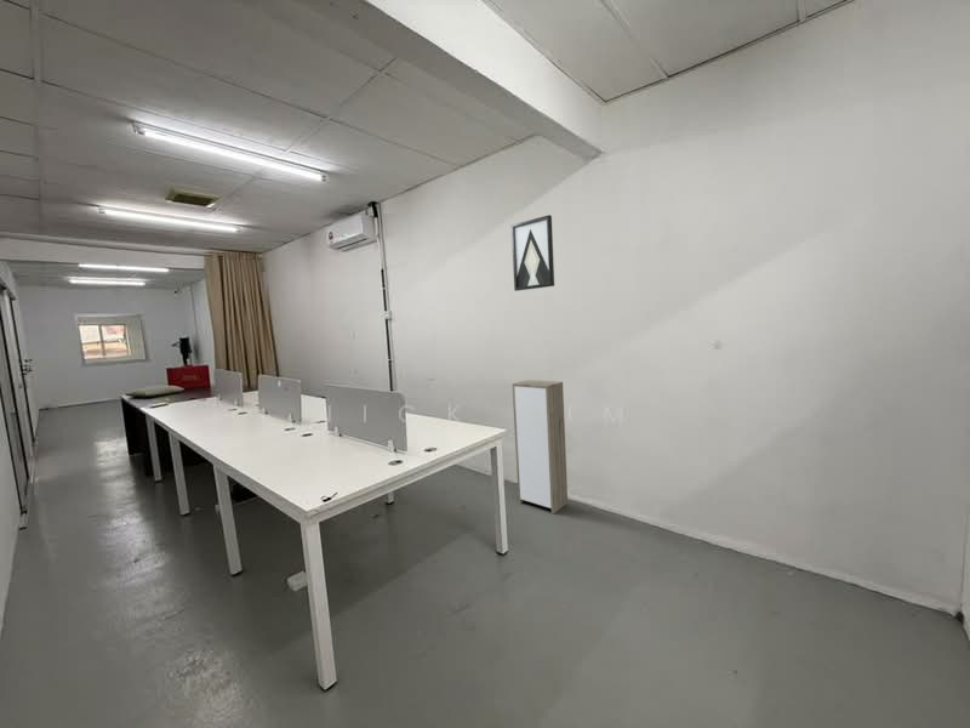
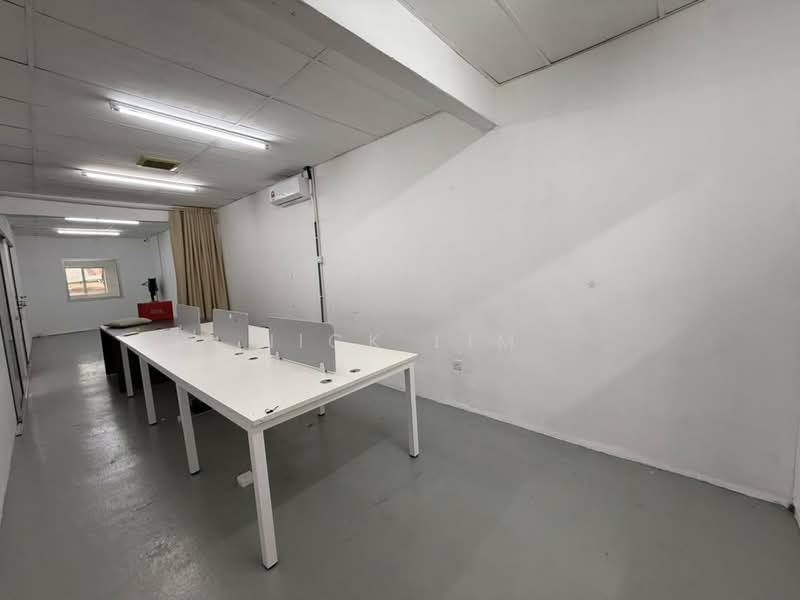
- storage cabinet (540, 443)
- wall art (531, 254)
